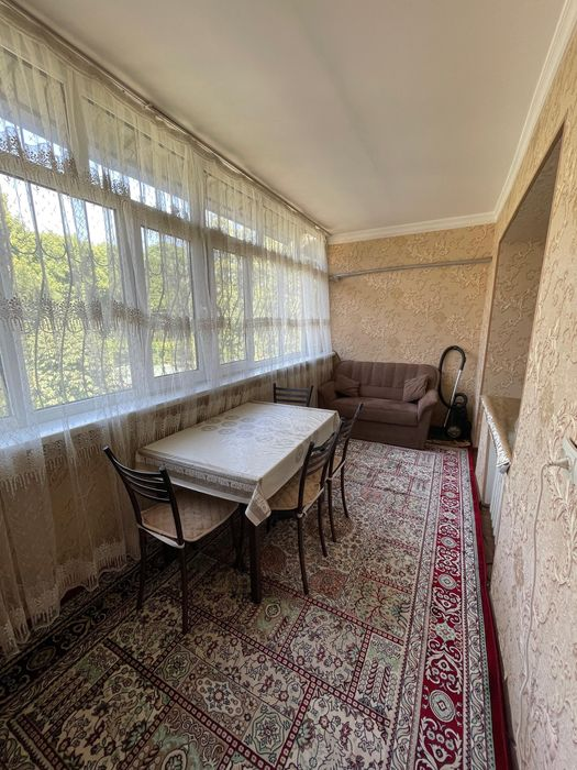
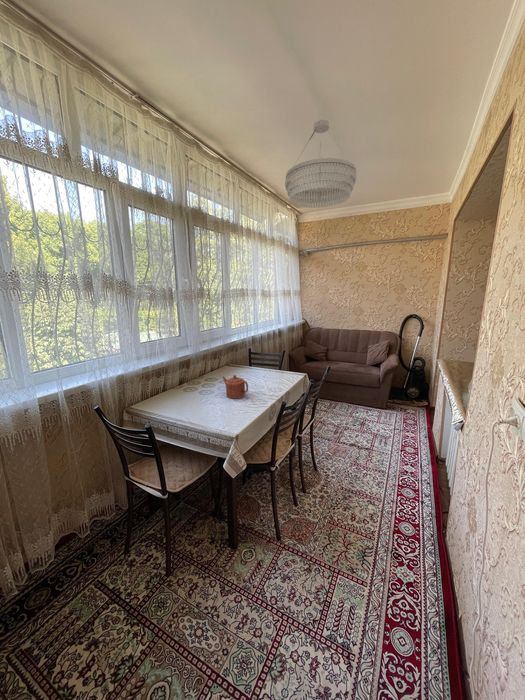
+ teapot (235, 385)
+ chandelier (320, 162)
